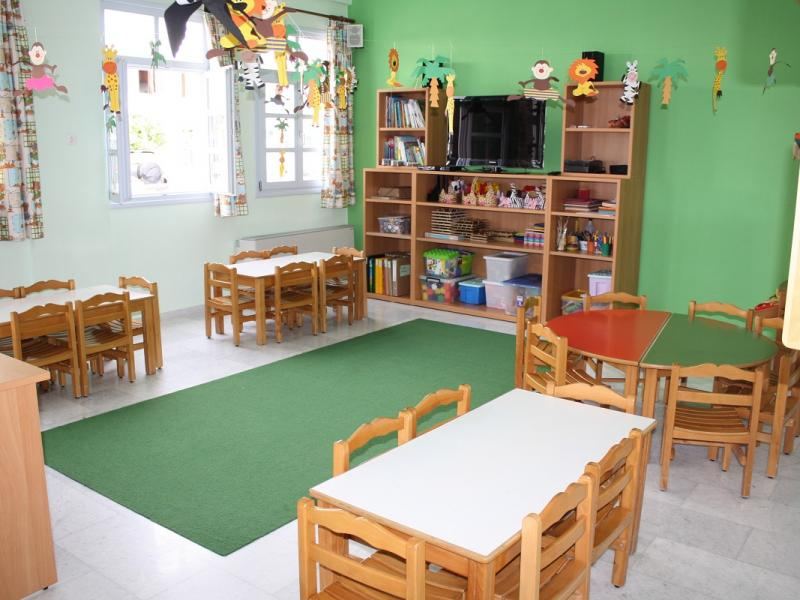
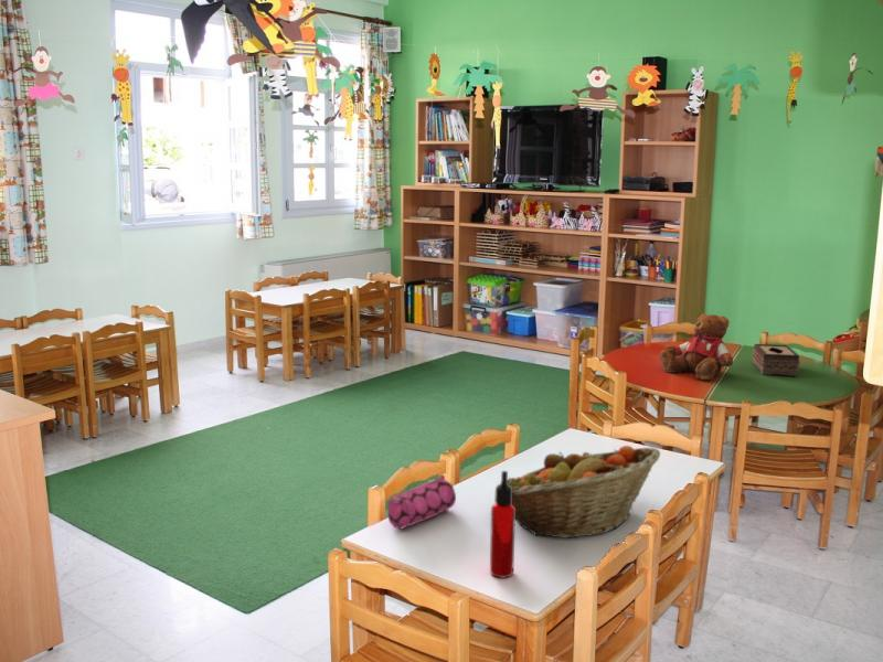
+ water bottle (502, 523)
+ fruit basket (578, 483)
+ pencil case (421, 500)
+ teddy bear (699, 344)
+ tissue box (775, 359)
